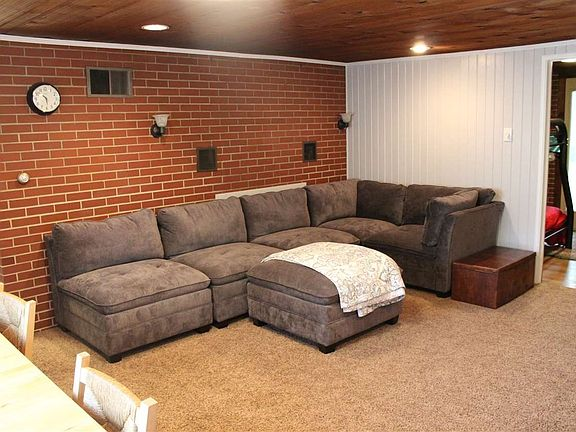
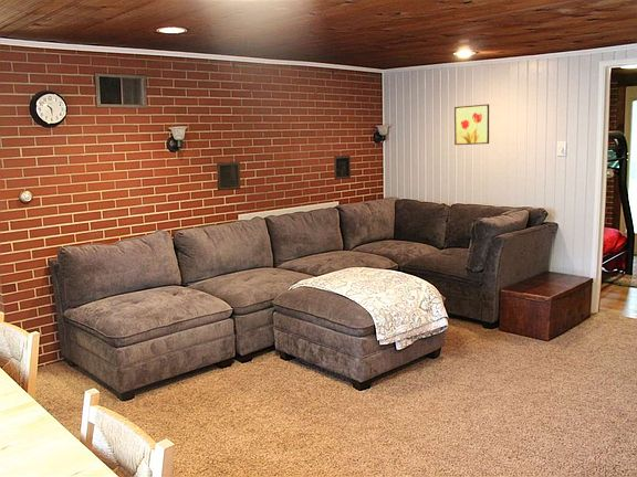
+ wall art (471, 125)
